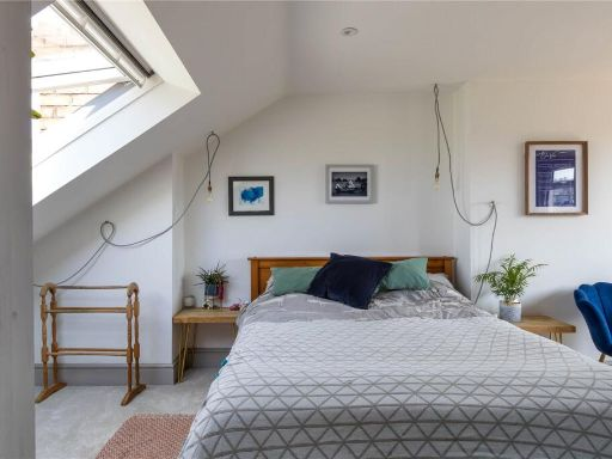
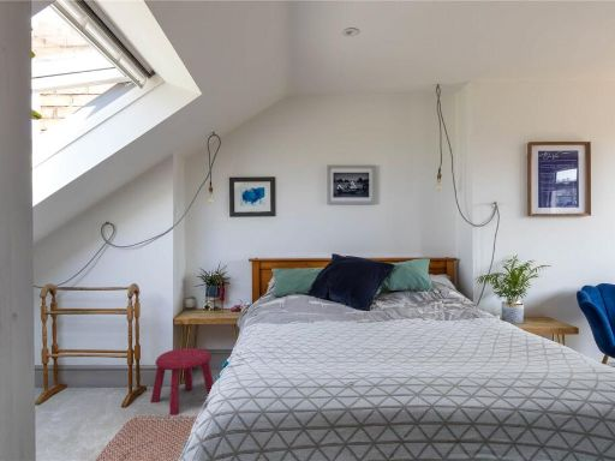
+ stool (185, 377)
